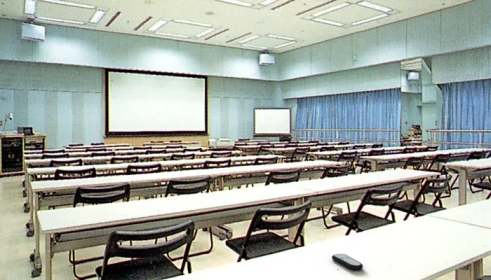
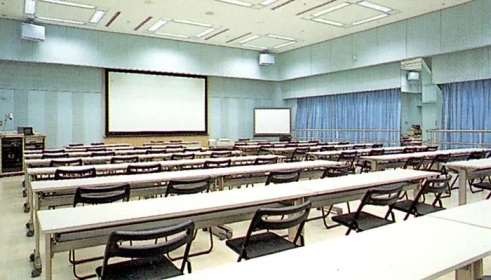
- remote control (347, 261)
